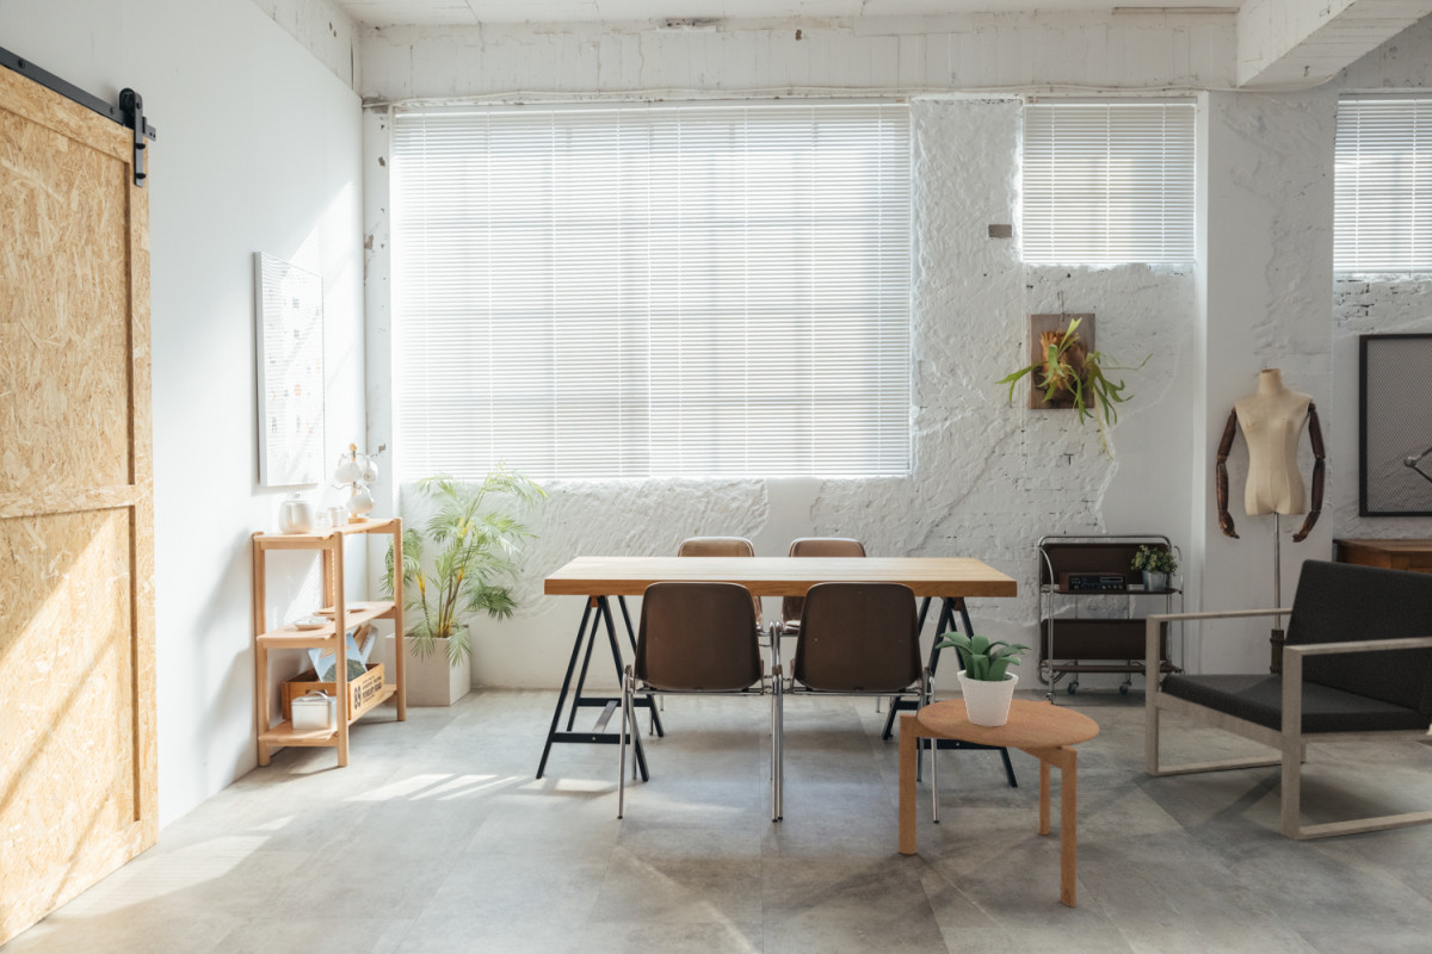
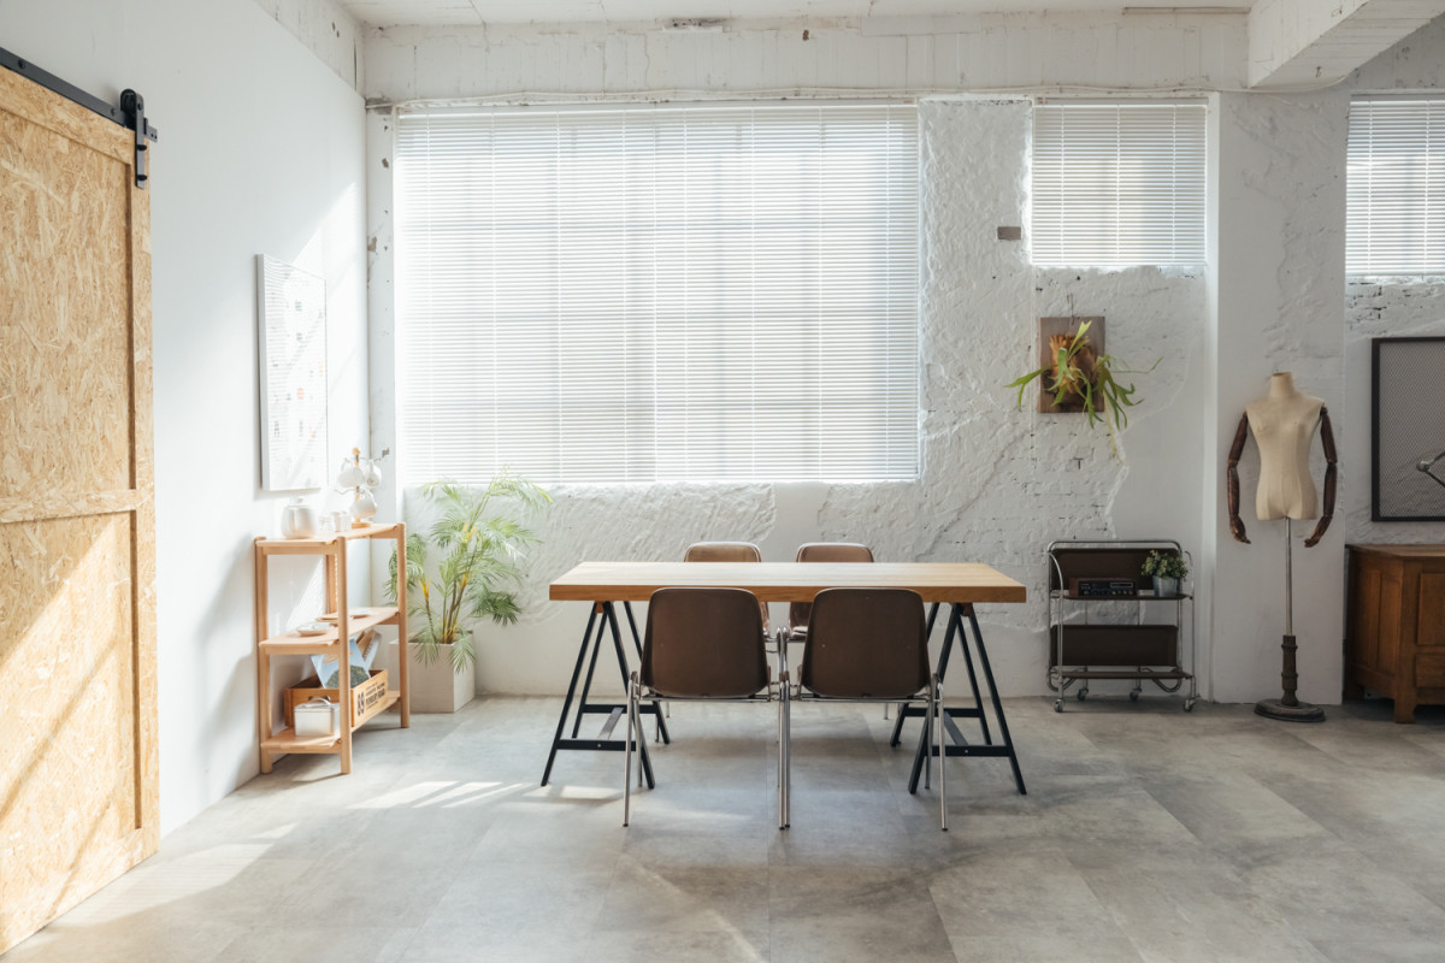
- potted plant (979, 677)
- armchair (1300, 681)
- side table (1039, 786)
